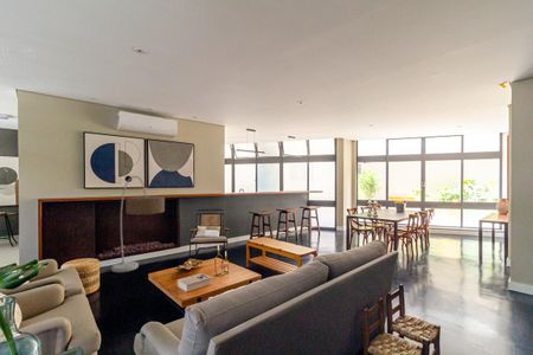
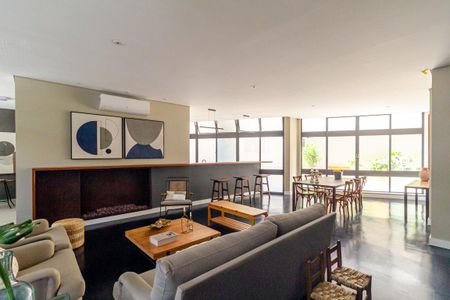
- floor lamp (134, 213)
